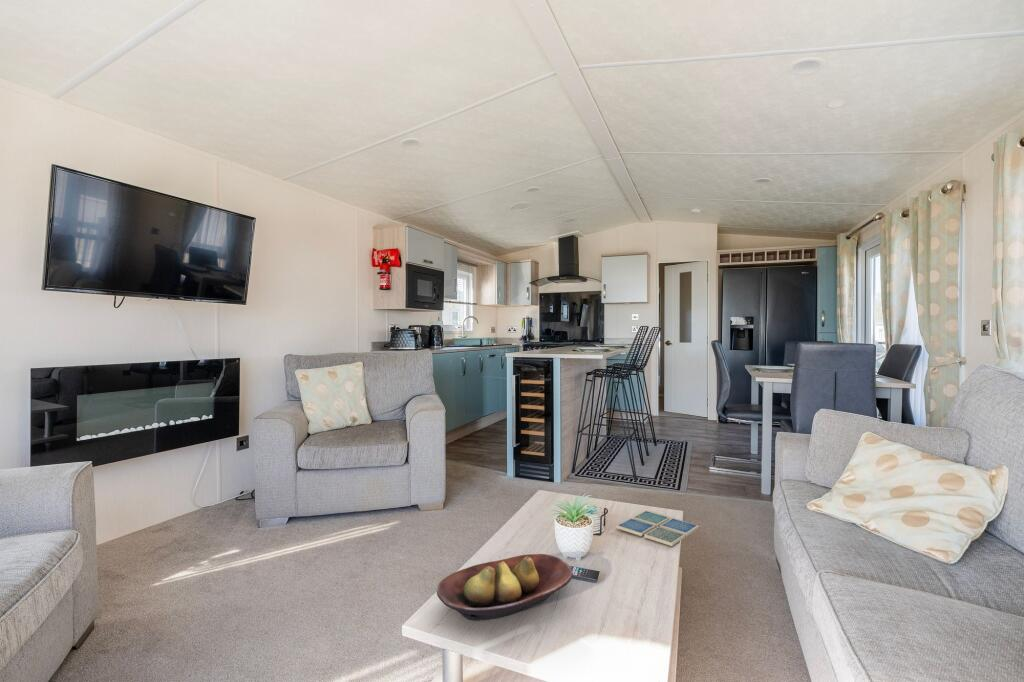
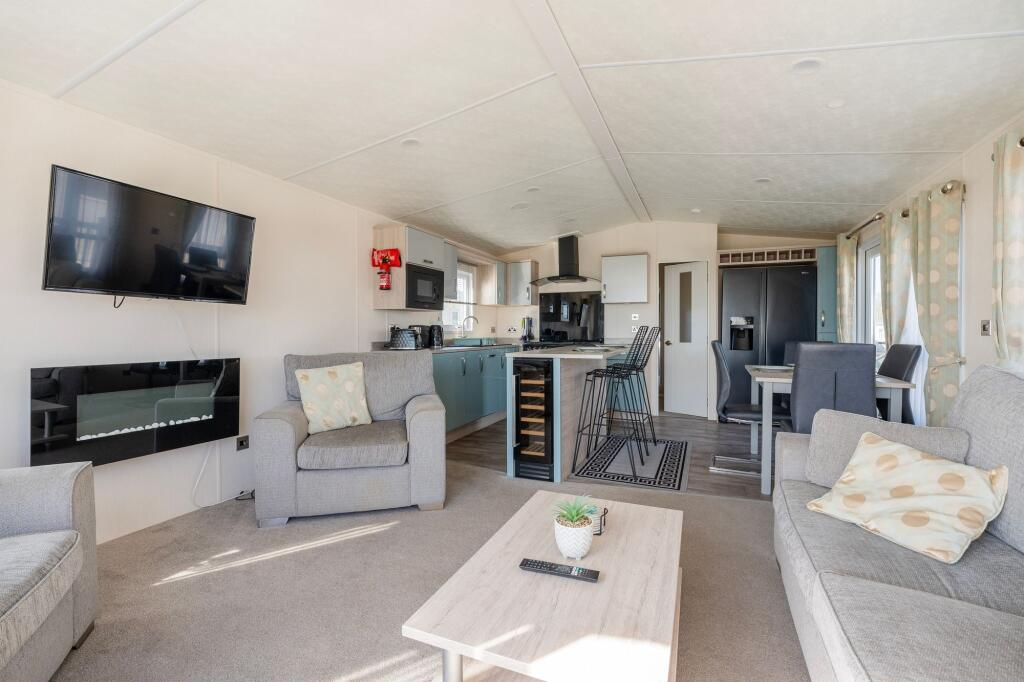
- fruit bowl (507, 580)
- drink coaster (657, 526)
